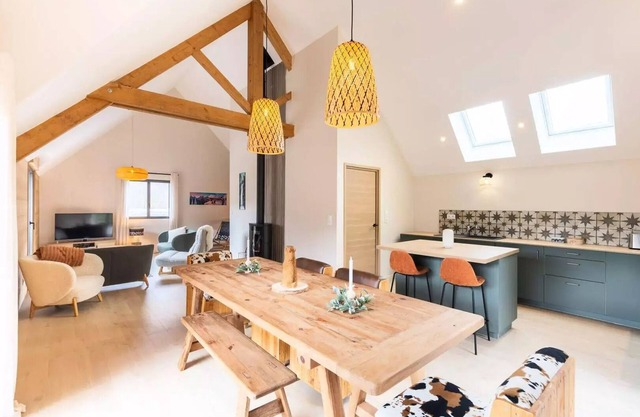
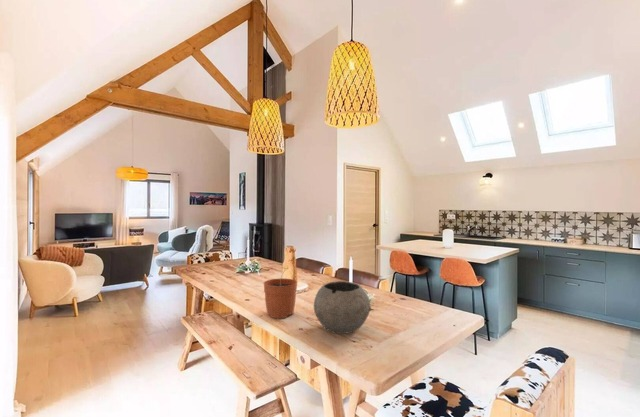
+ bowl (341, 306)
+ plant pot (280, 289)
